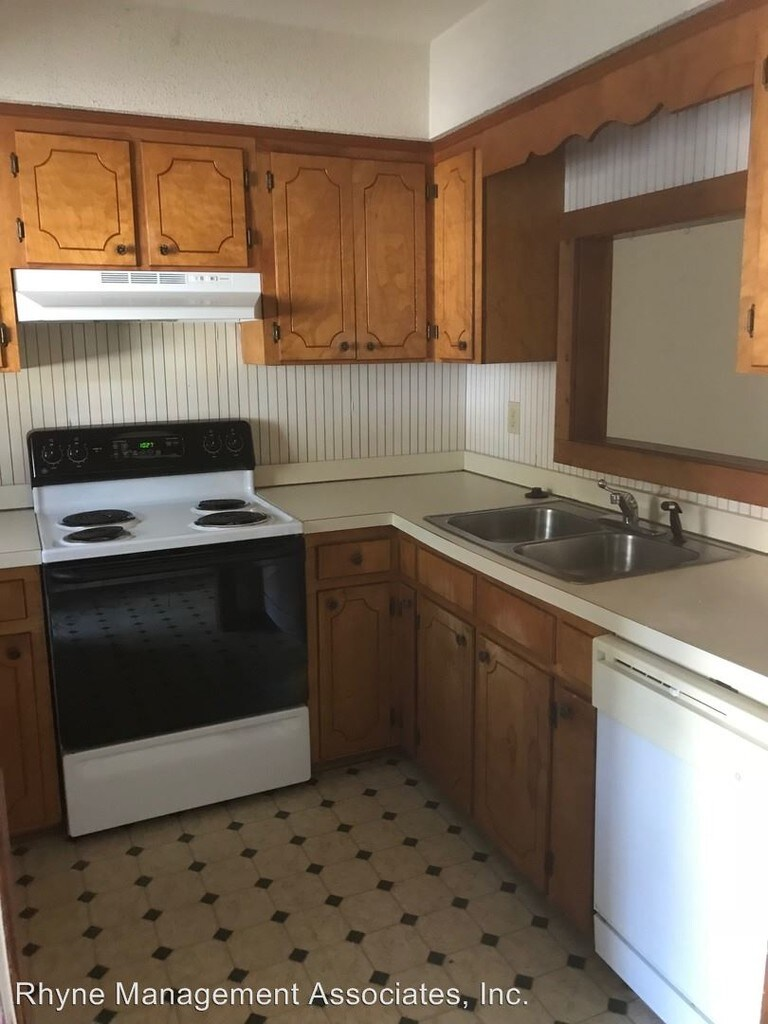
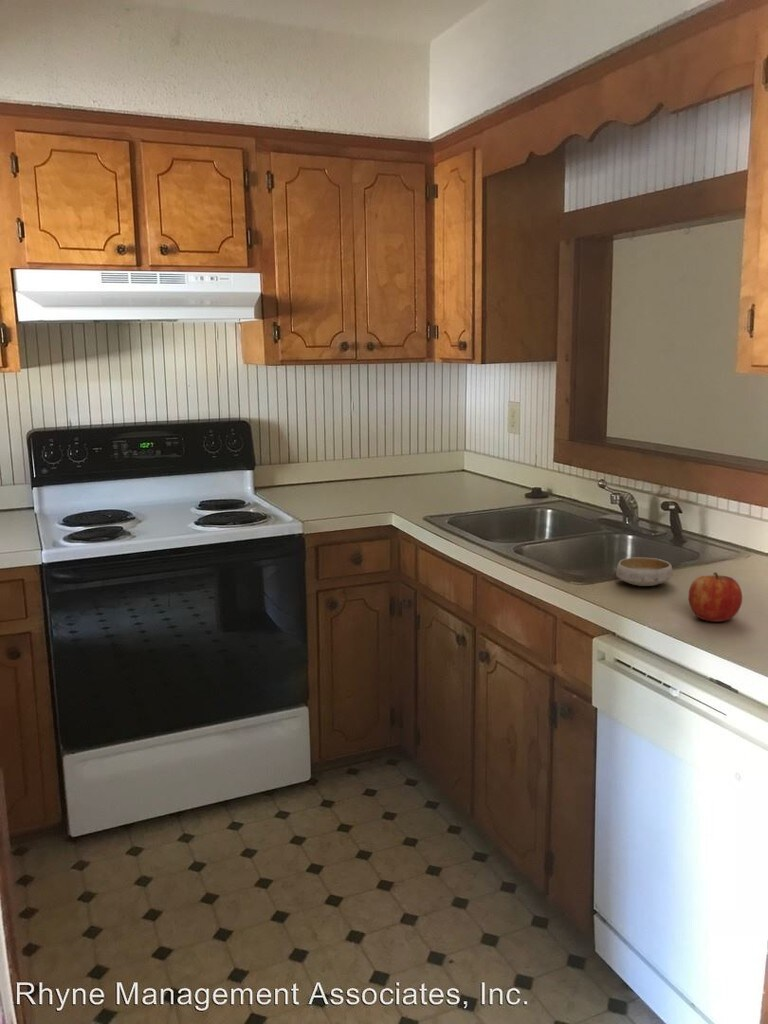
+ bowl (643, 573)
+ apple (714, 594)
